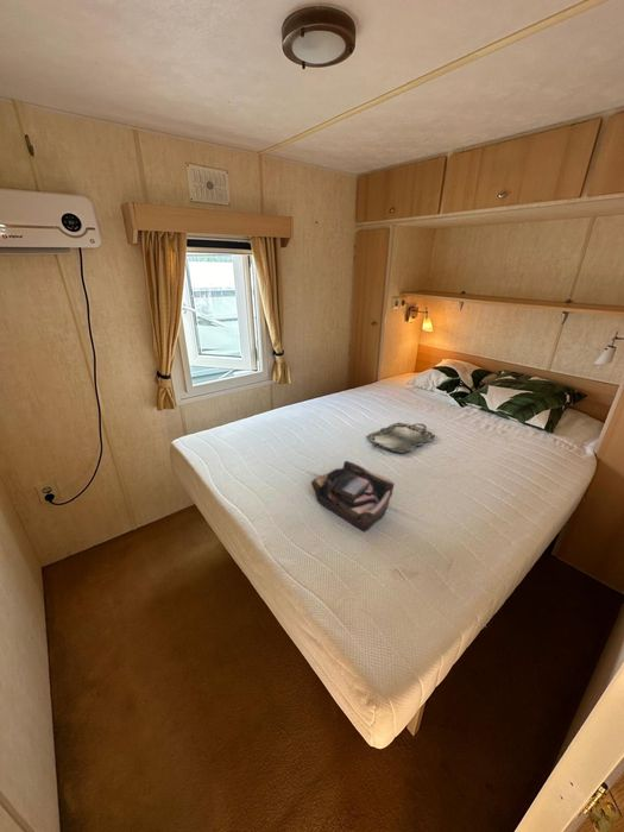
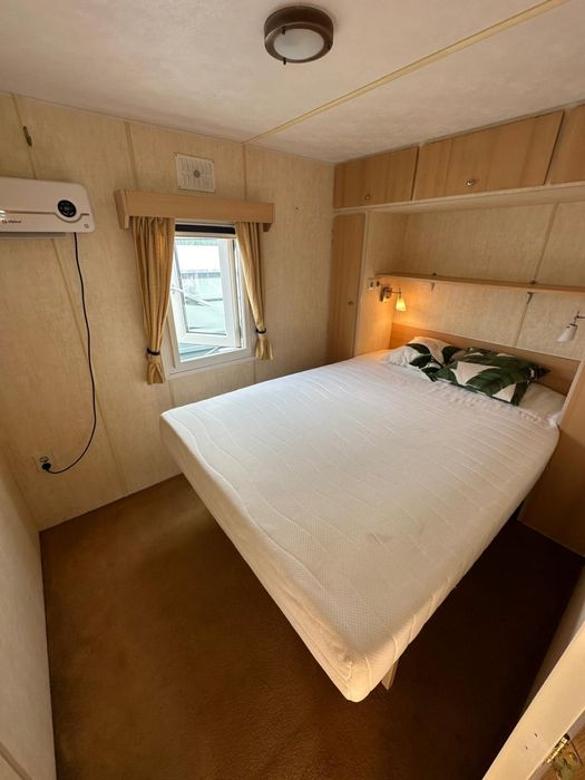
- tote bag (352, 494)
- serving tray (401, 436)
